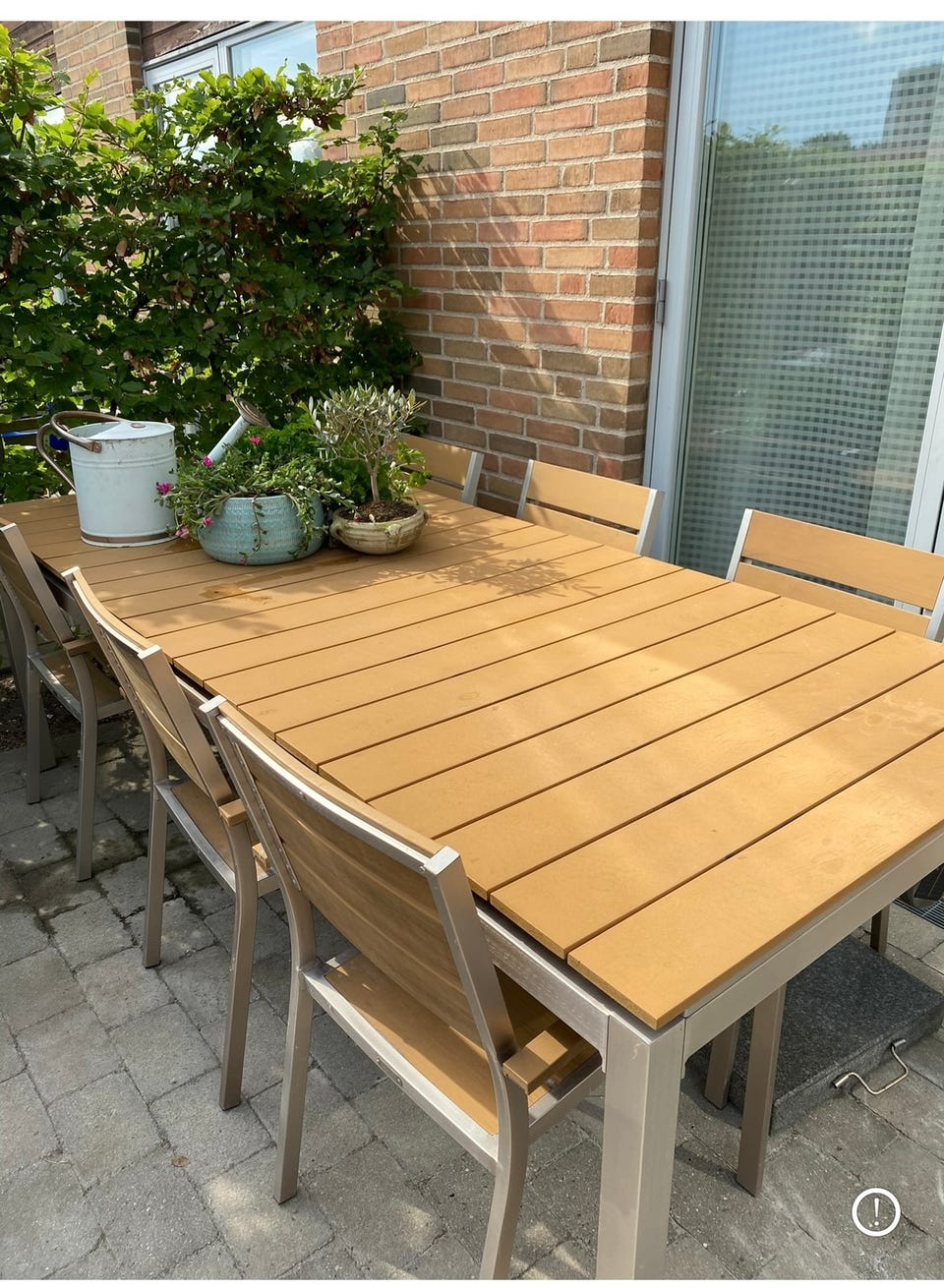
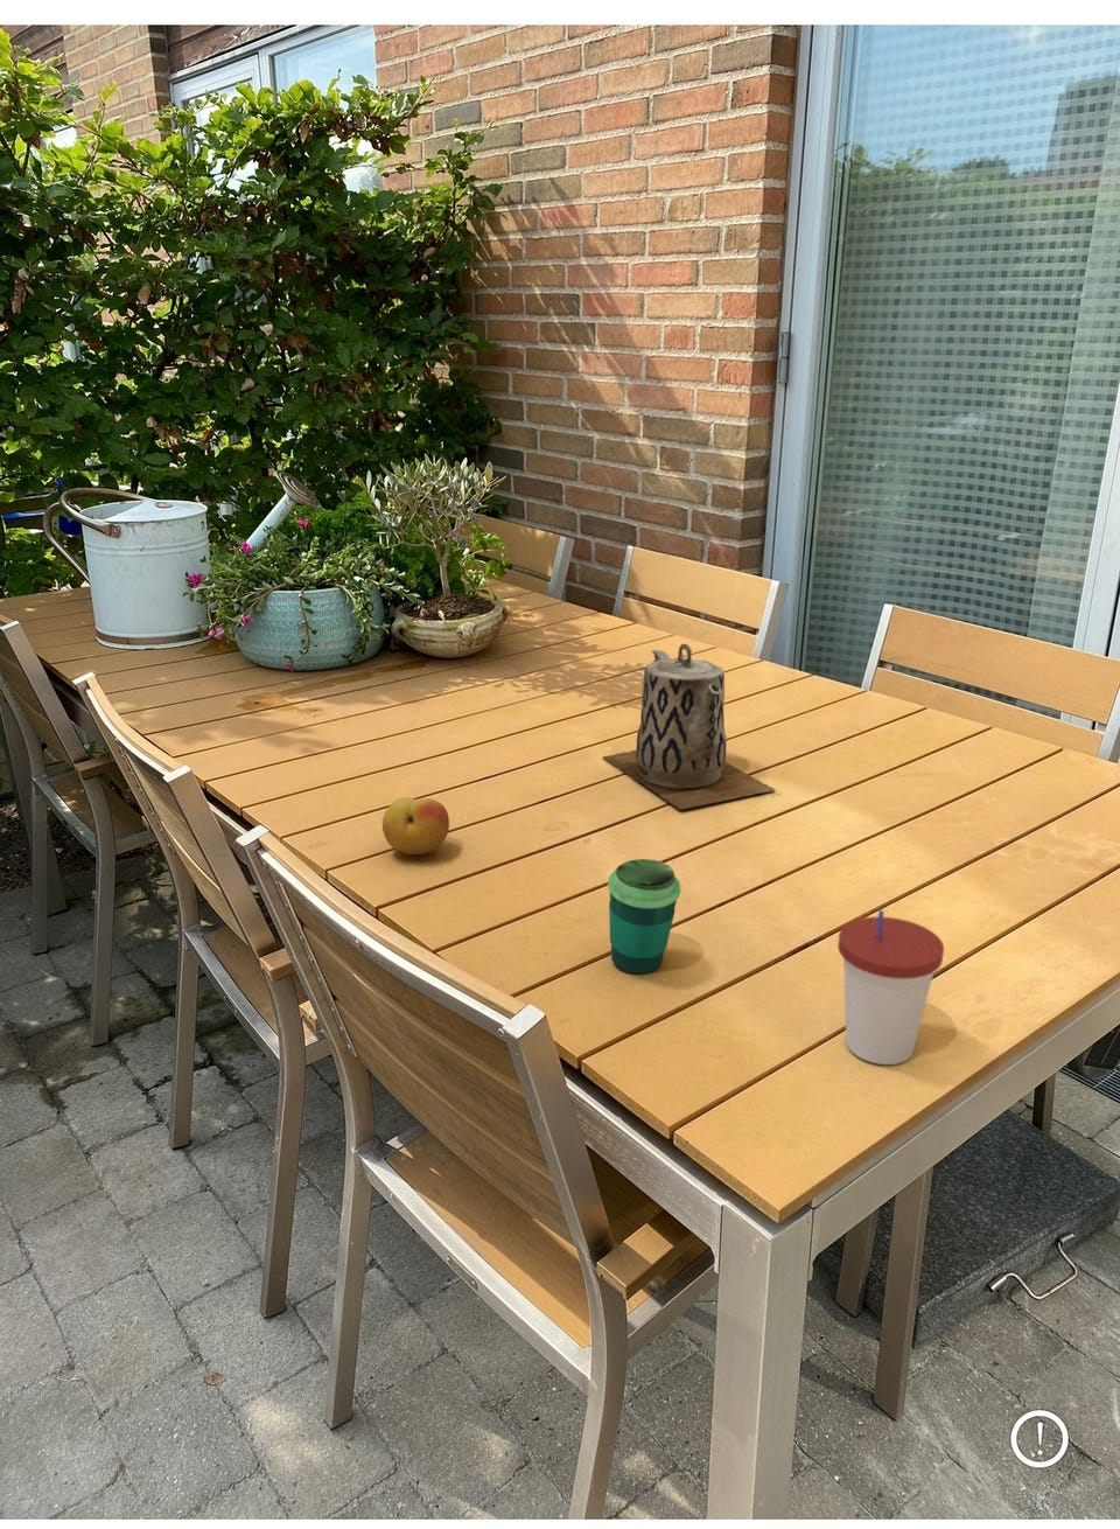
+ fruit (416, 825)
+ cup (643, 919)
+ teapot (687, 709)
+ cup (885, 981)
